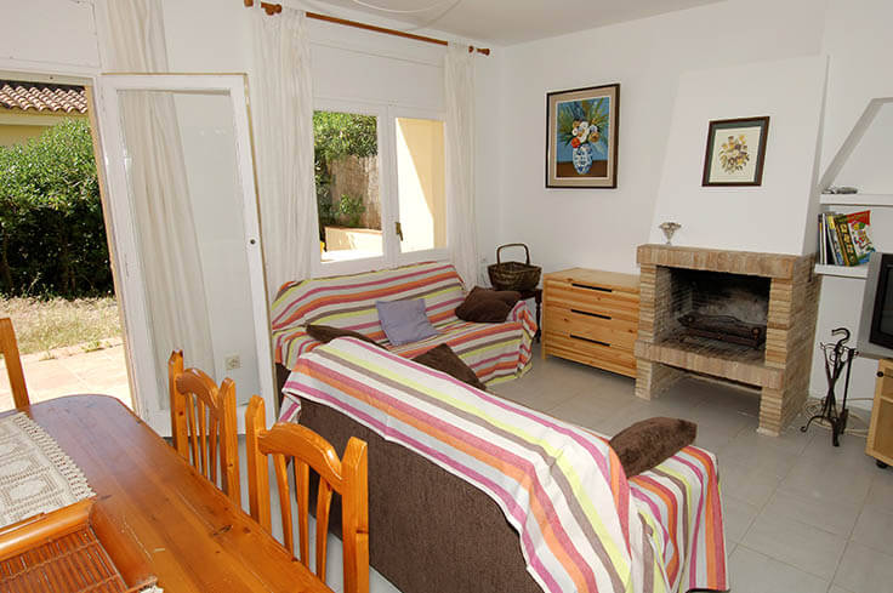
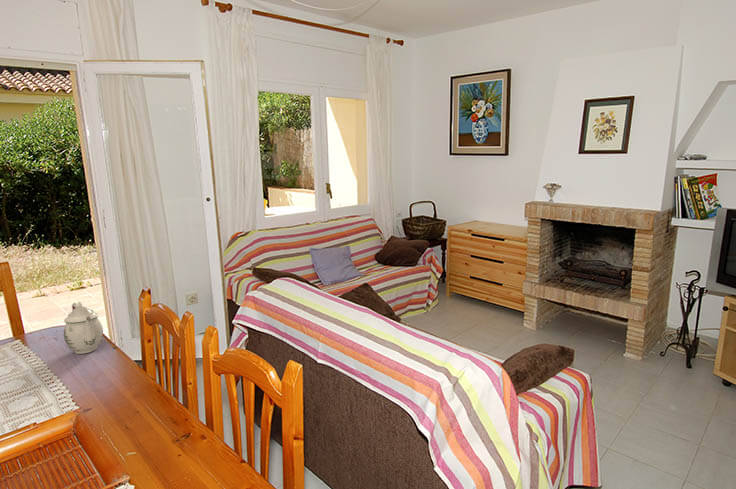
+ teapot (83, 326)
